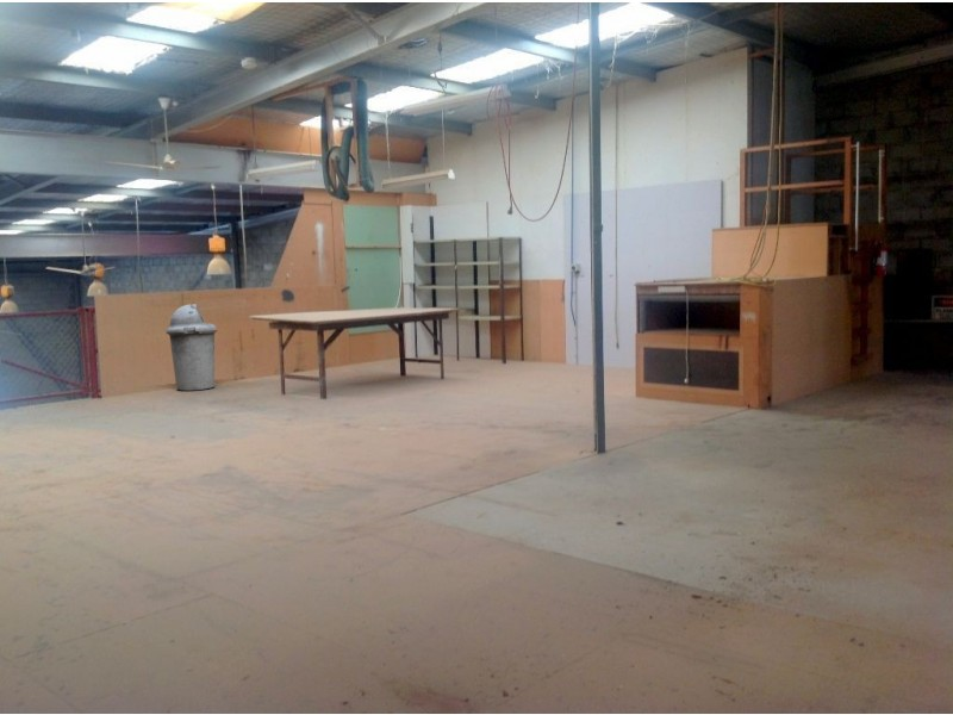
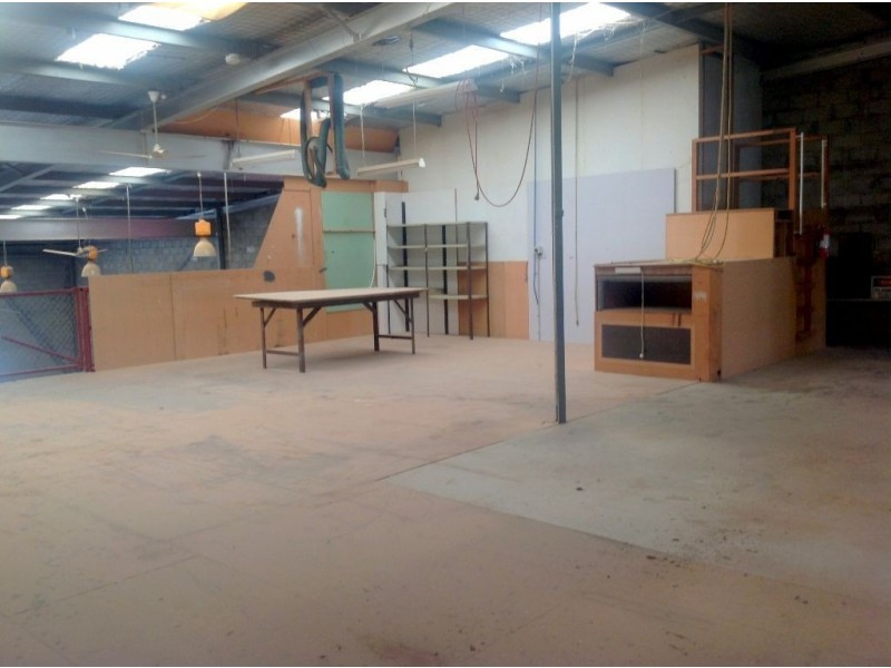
- trash can (192, 346)
